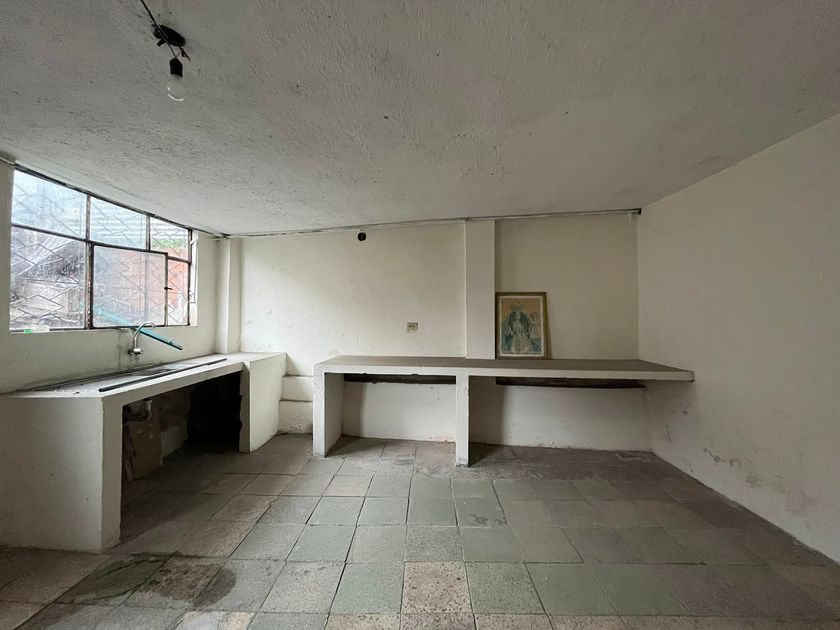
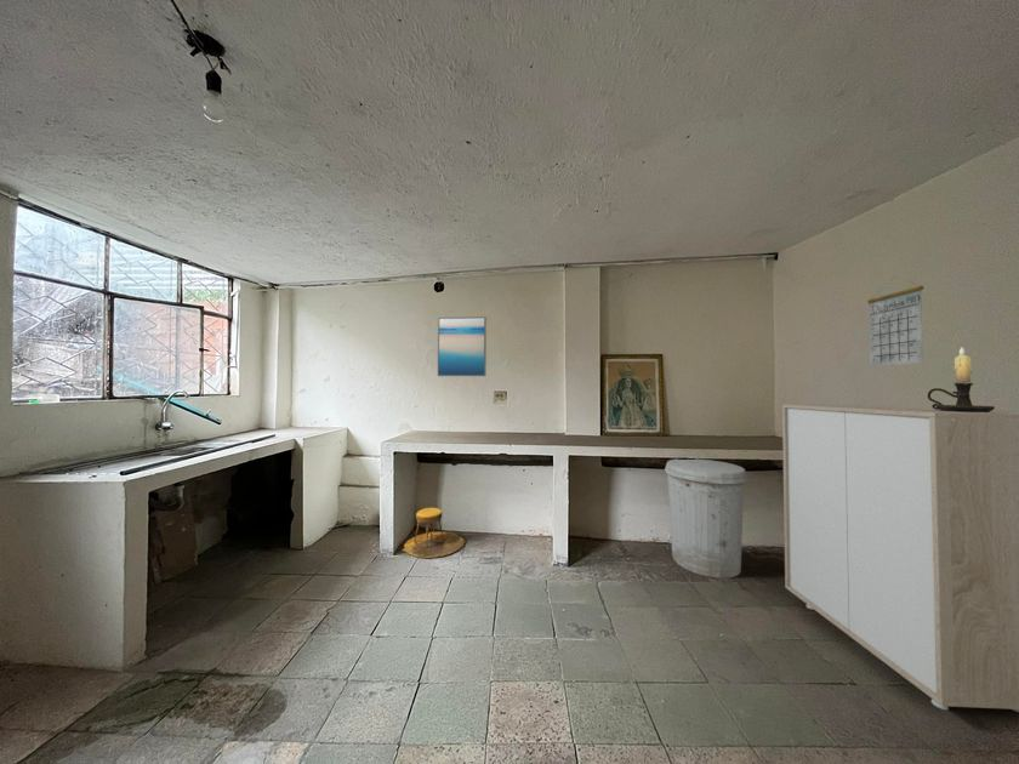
+ wall art (461, 346)
+ trash can (704, 512)
+ storage cabinet (893, 526)
+ calendar (894, 320)
+ stool (433, 529)
+ candle holder (956, 378)
